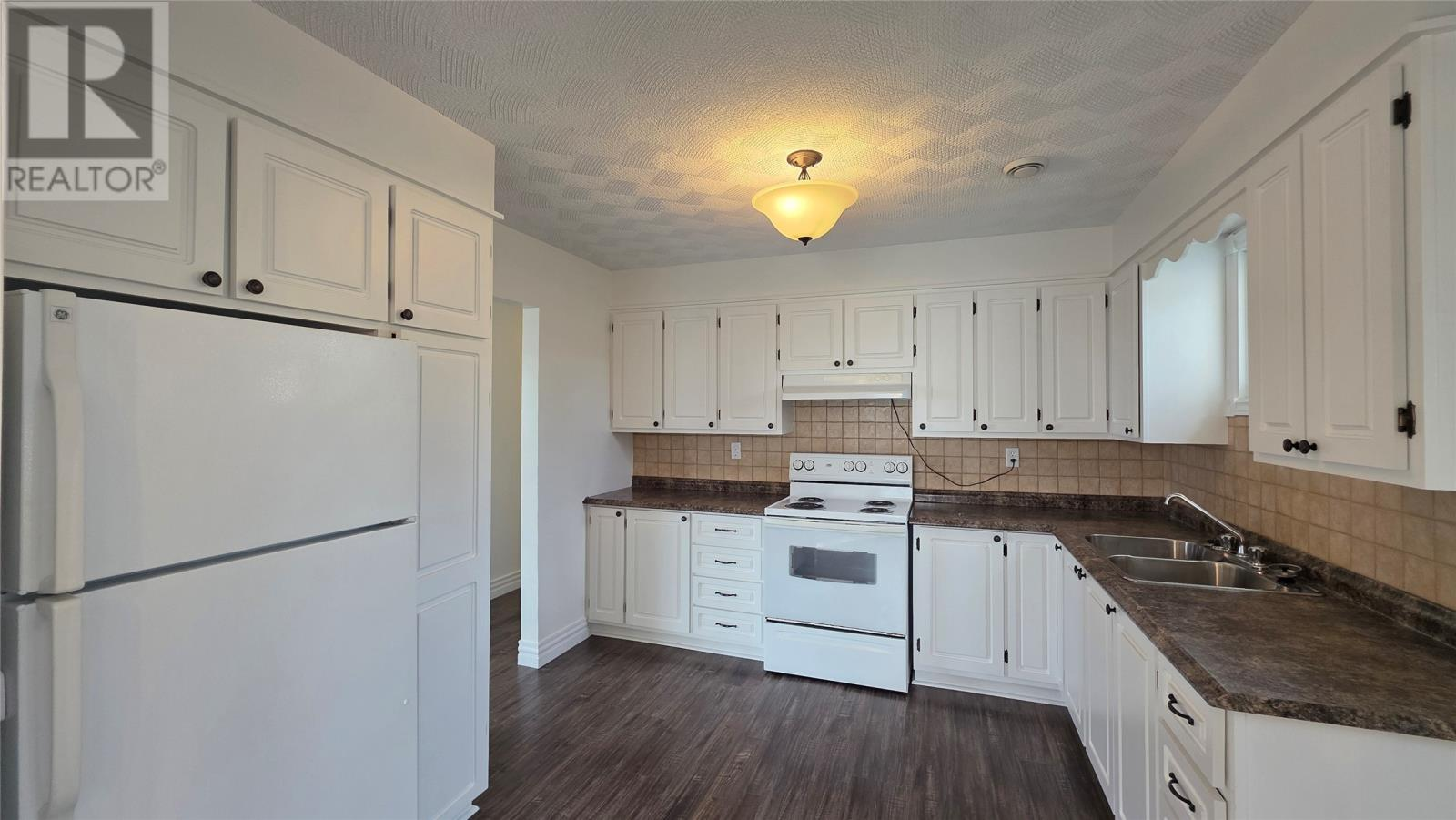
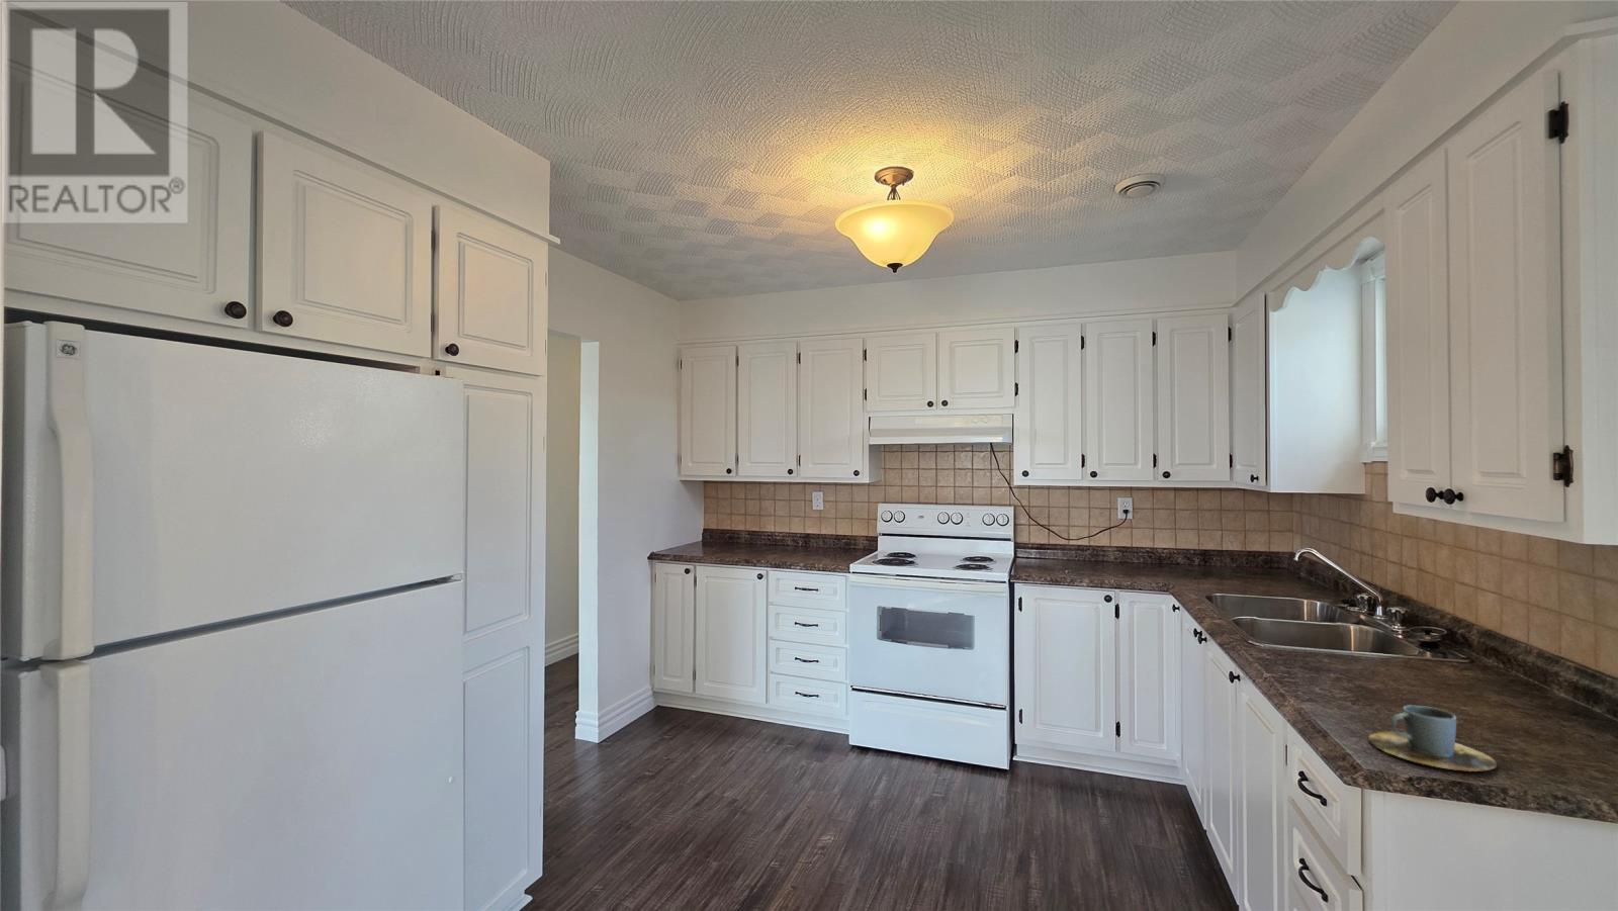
+ cup (1429, 731)
